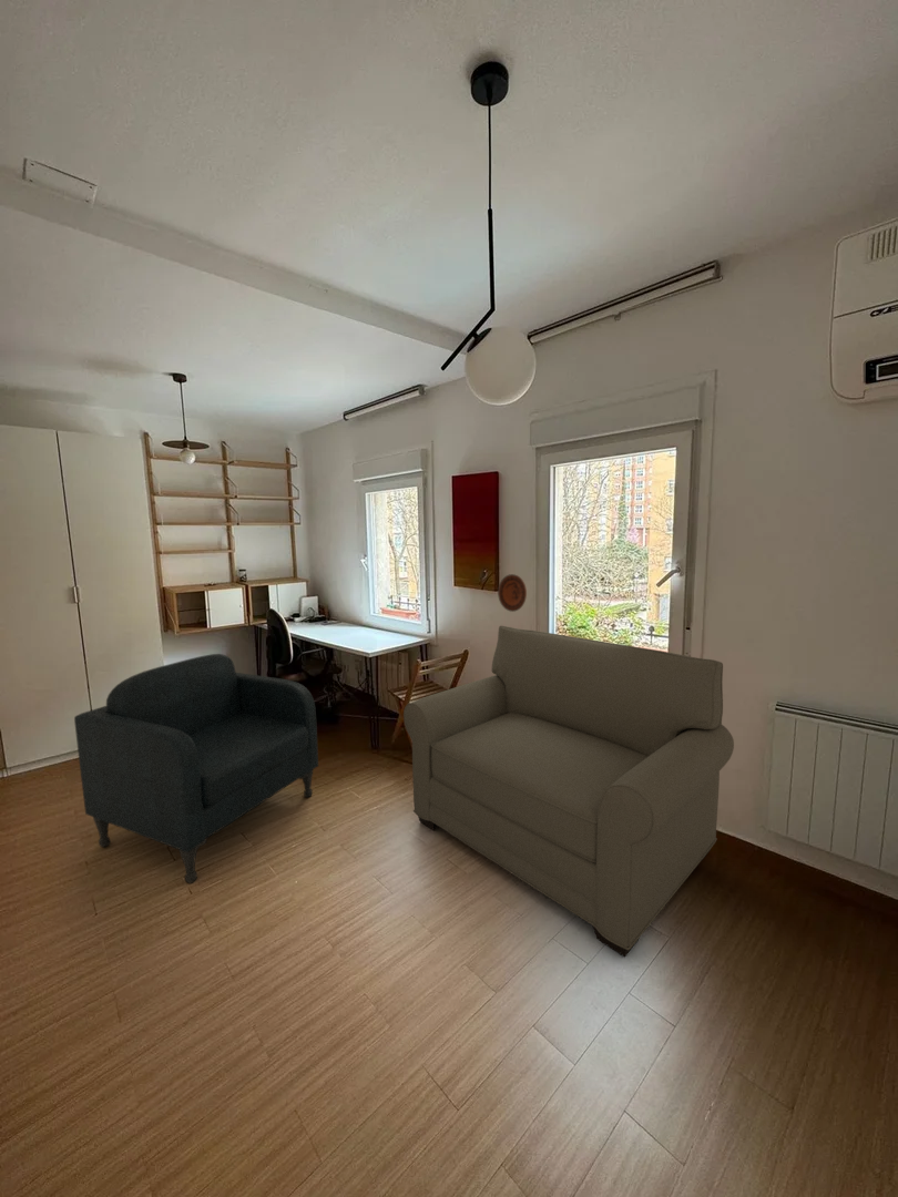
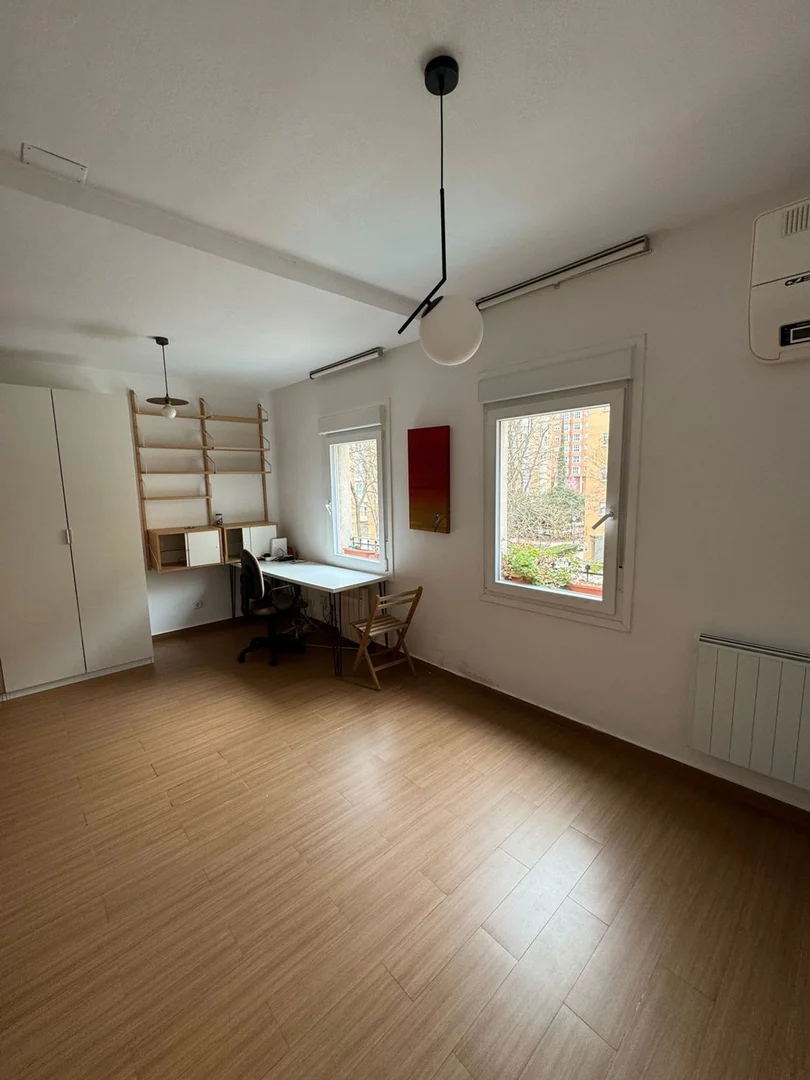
- sofa (557, 744)
- decorative plate (512, 592)
- armchair (210, 744)
